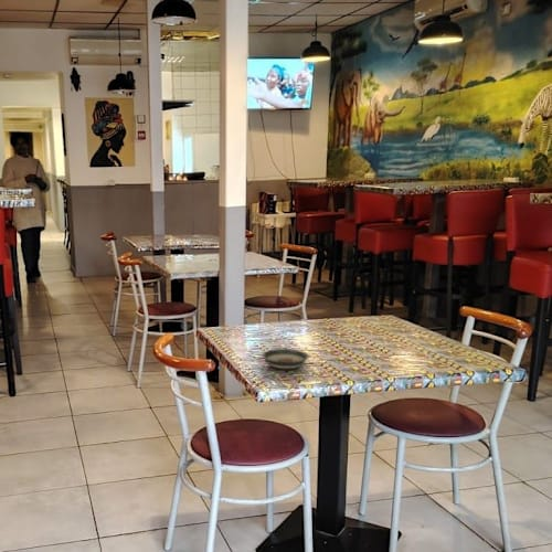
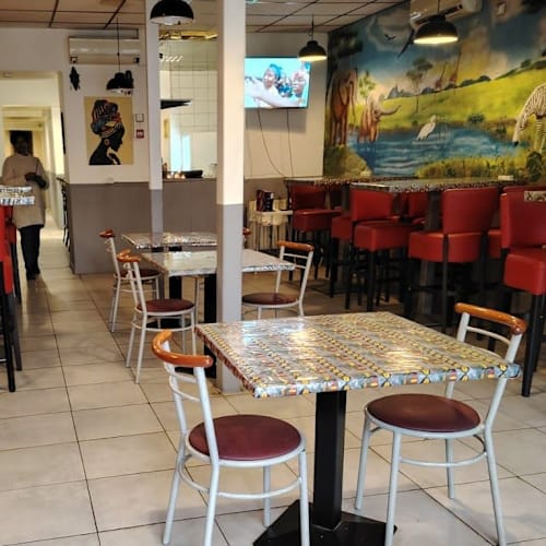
- saucer (285, 360)
